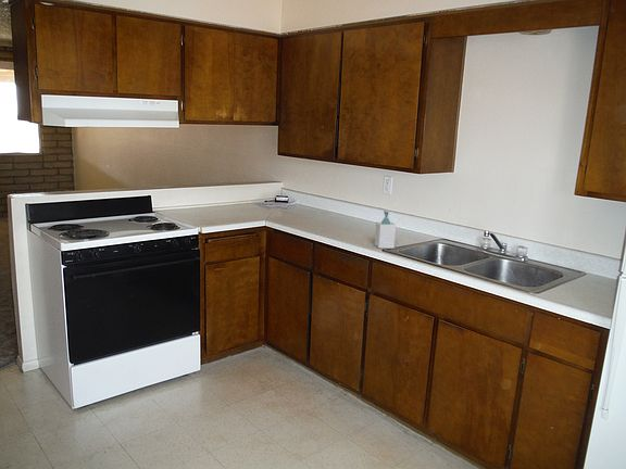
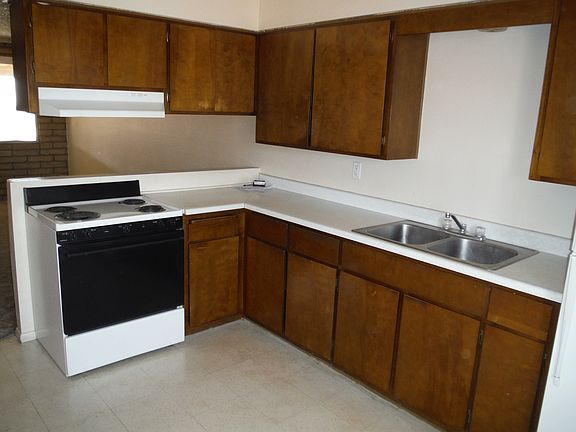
- soap bottle (385, 229)
